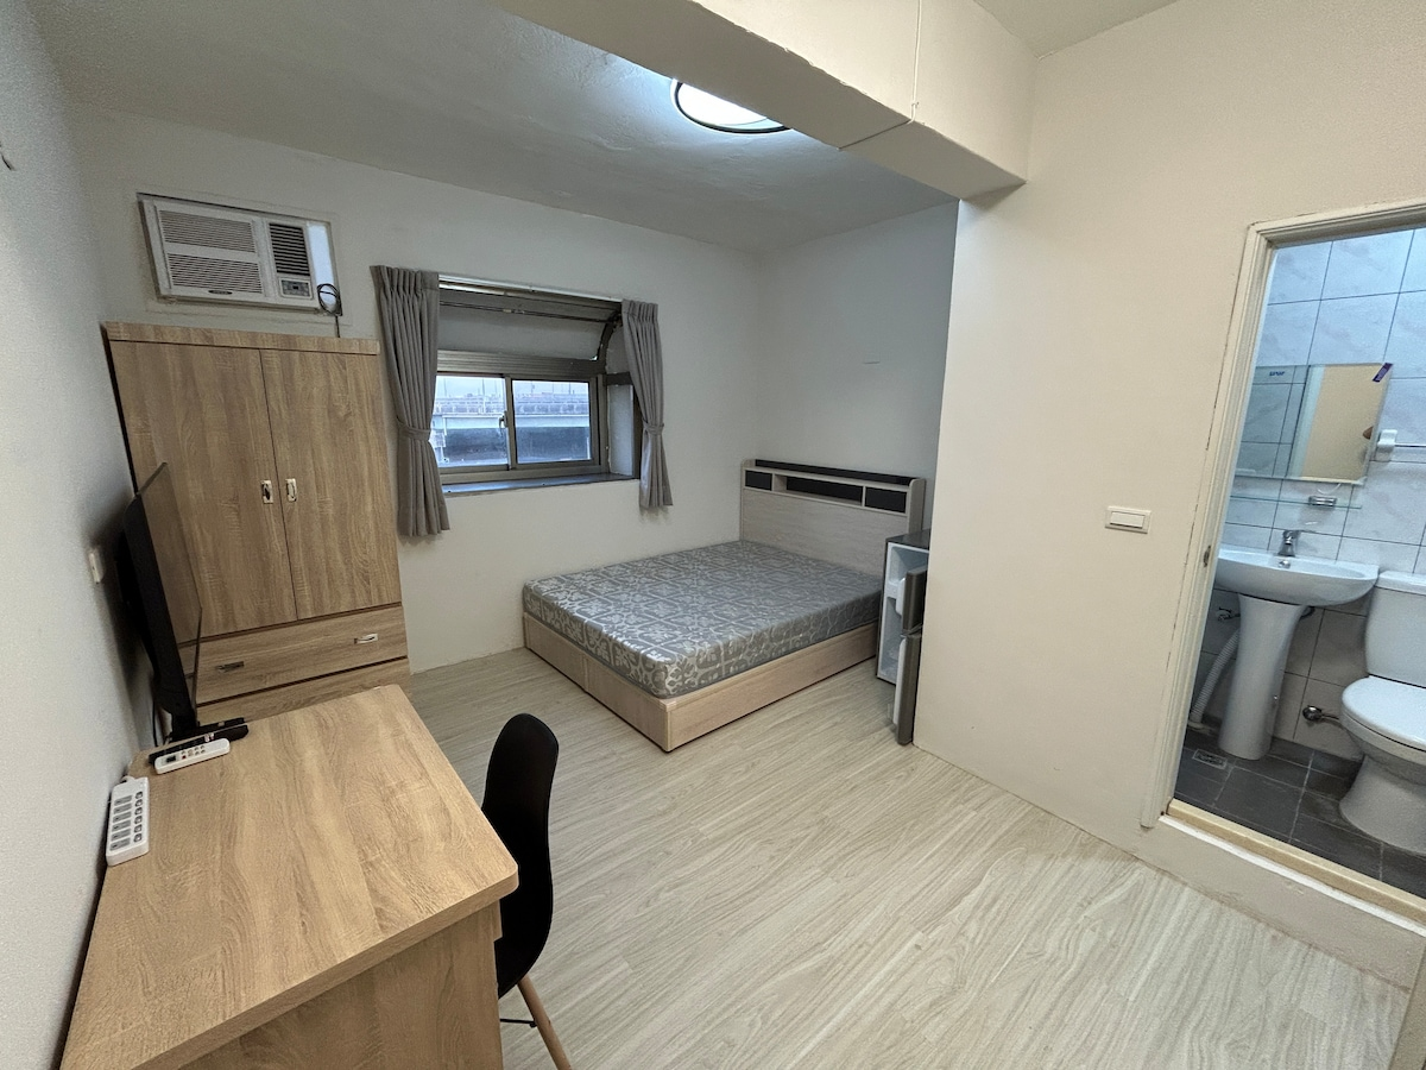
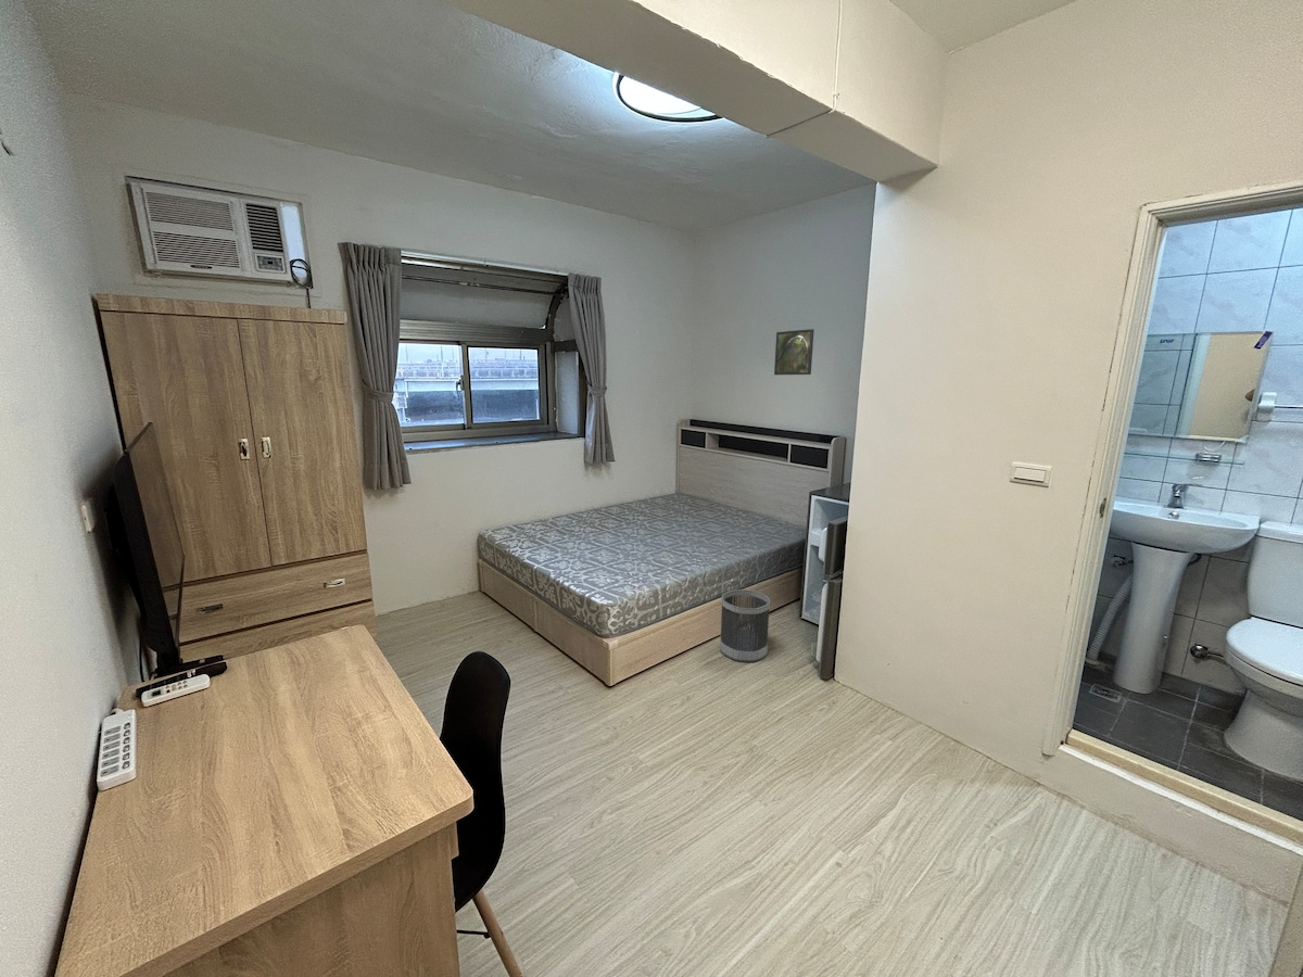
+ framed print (793, 353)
+ wastebasket (744, 624)
